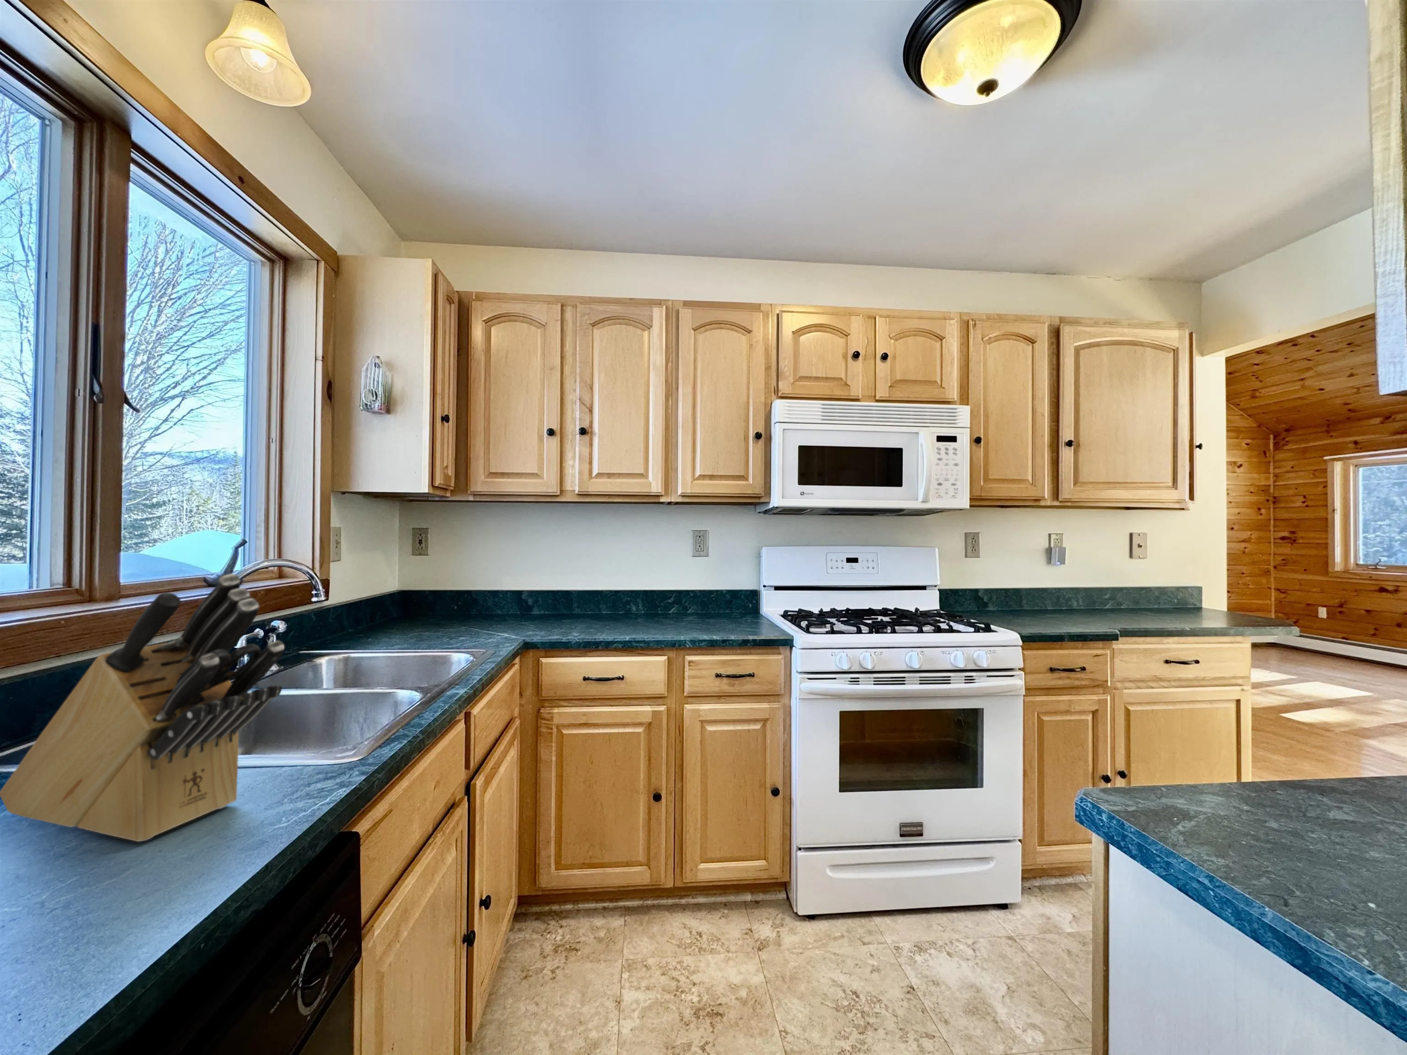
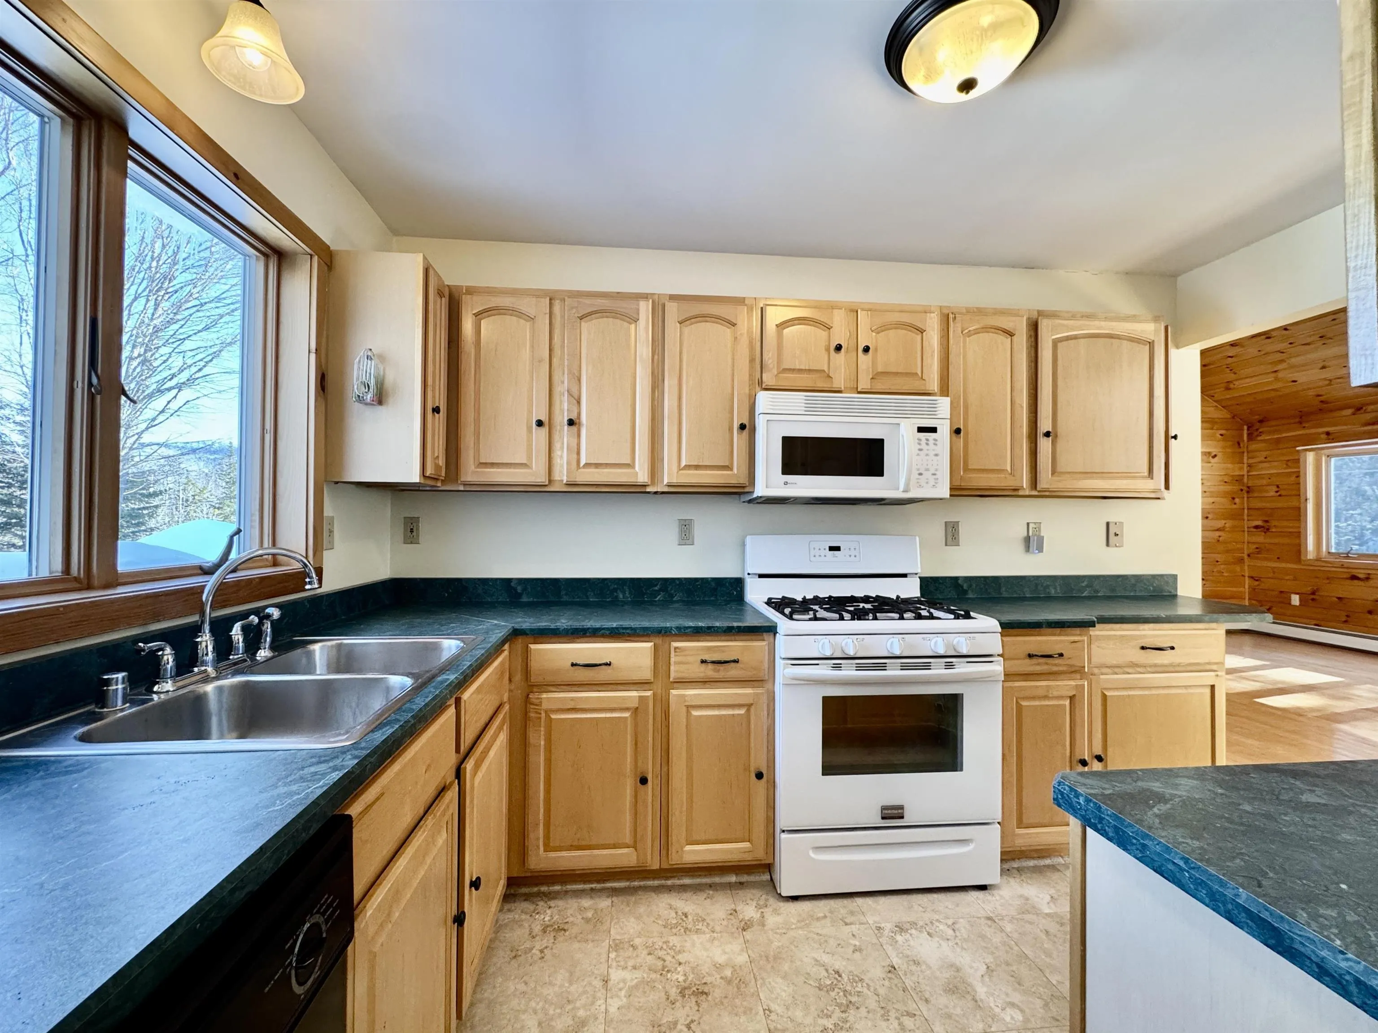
- knife block (146, 694)
